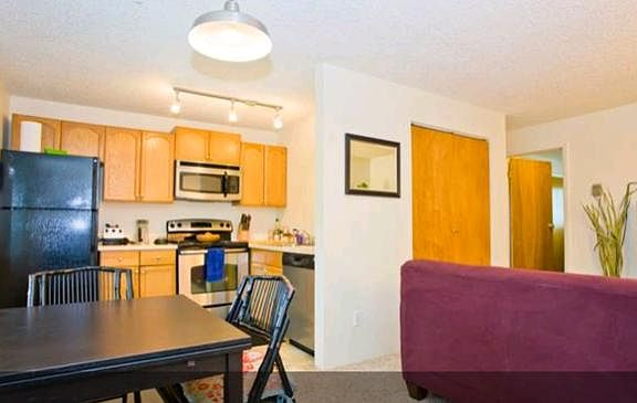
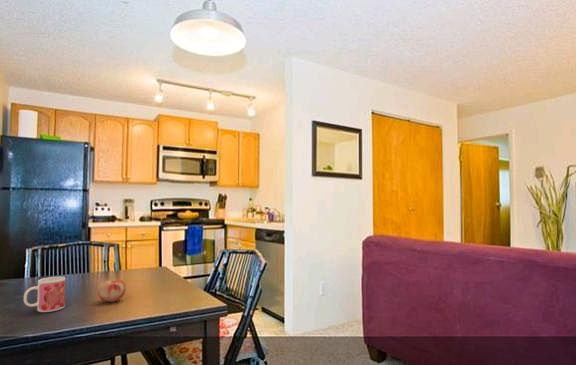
+ fruit (111, 290)
+ mug (44, 294)
